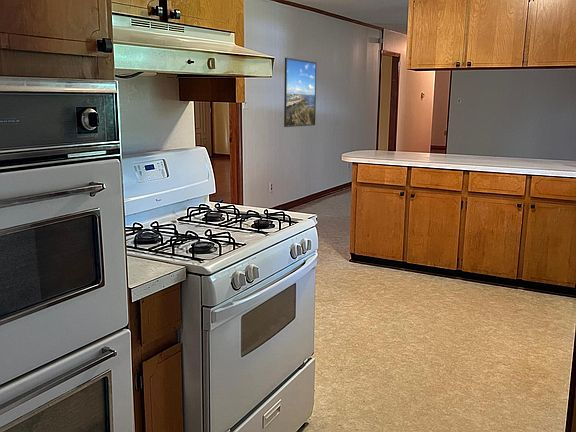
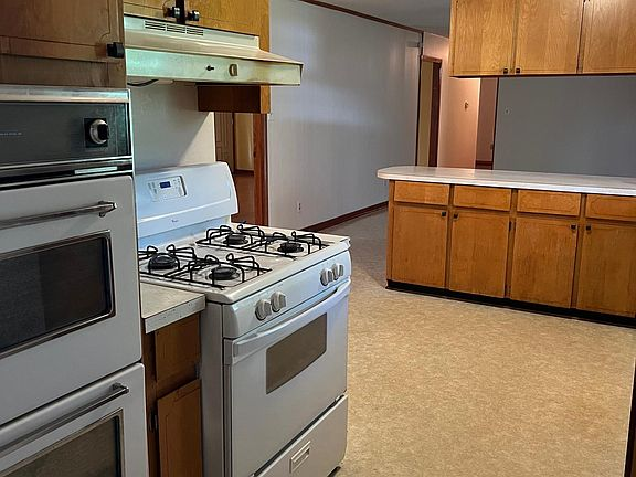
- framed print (300, 93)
